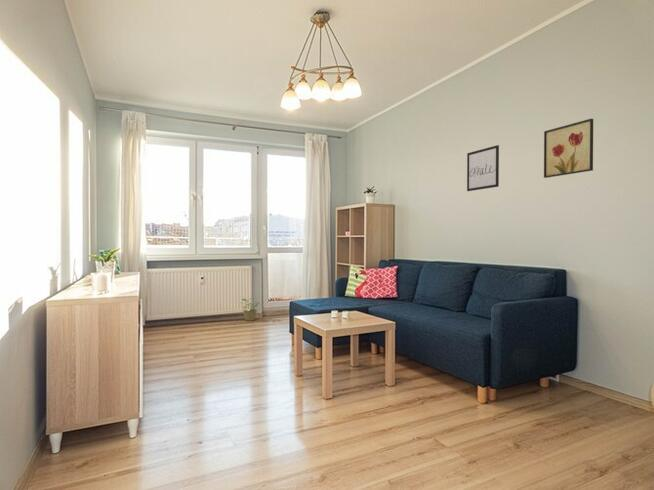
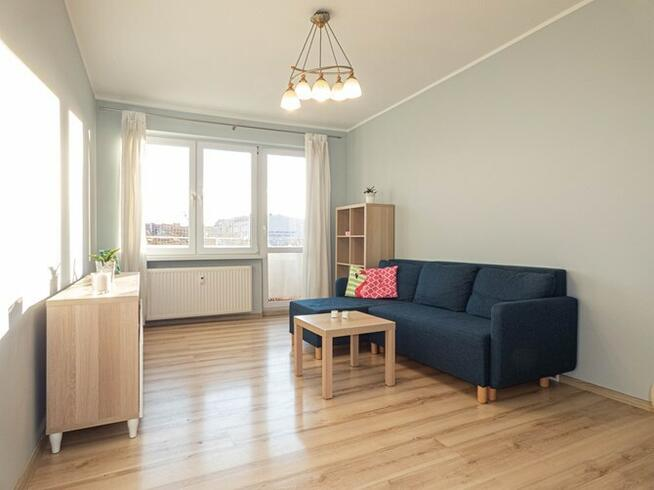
- wall art (482, 169)
- potted plant (248, 307)
- wall art (567, 149)
